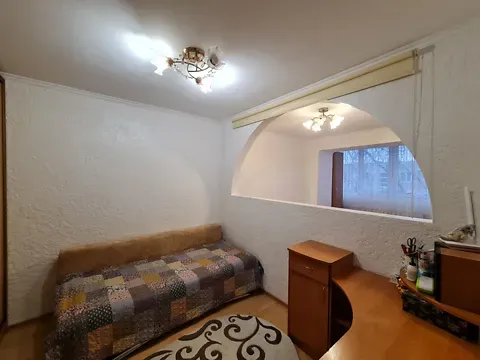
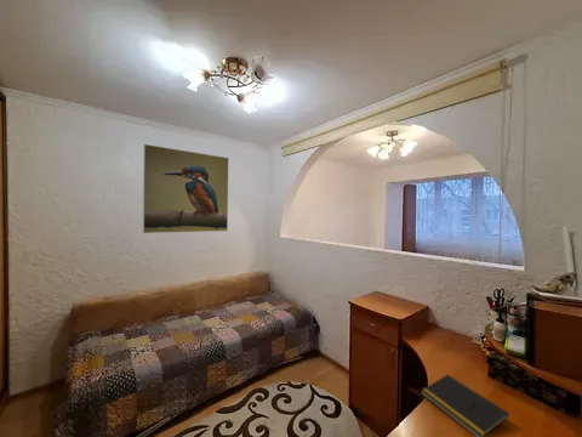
+ notepad (461, 402)
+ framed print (189, 192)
